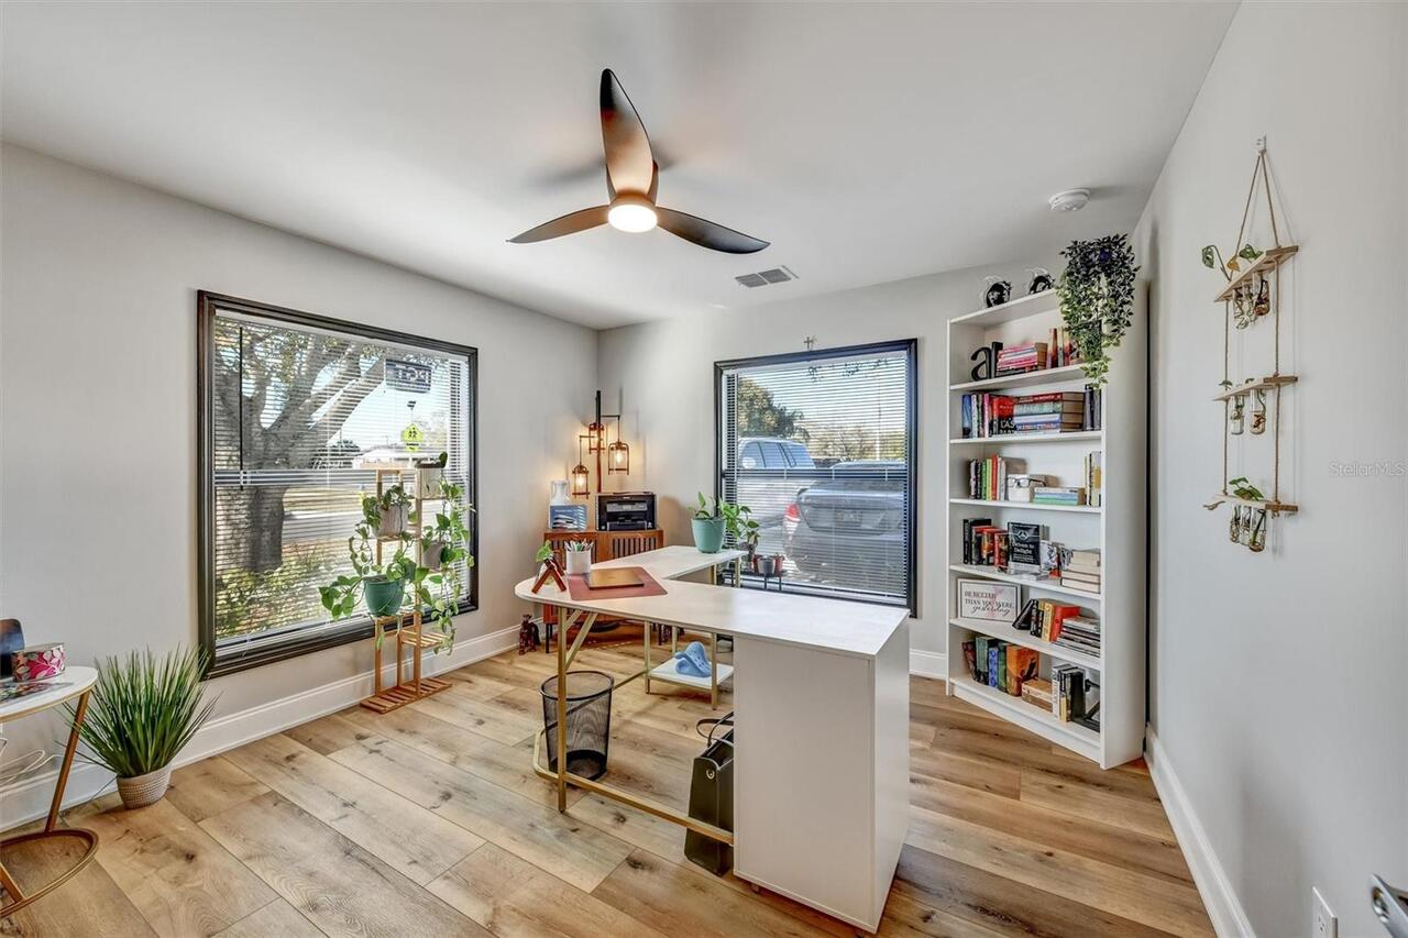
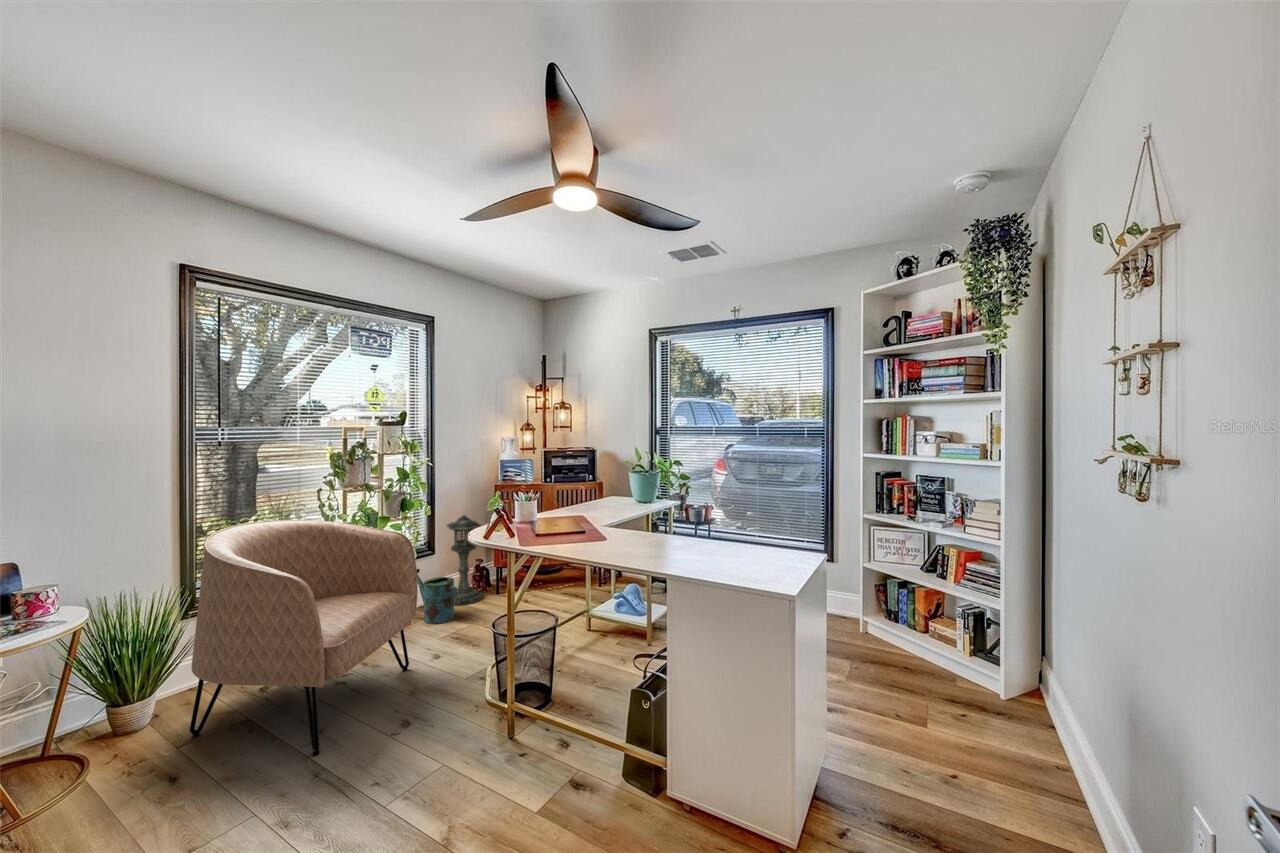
+ watering can (433, 594)
+ armchair (301, 615)
+ lantern (463, 556)
